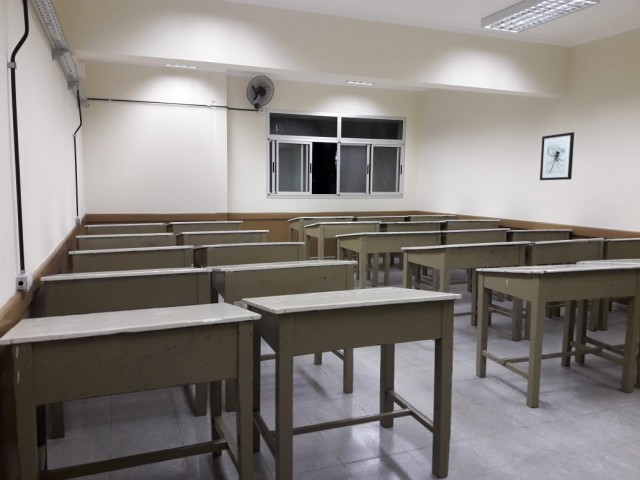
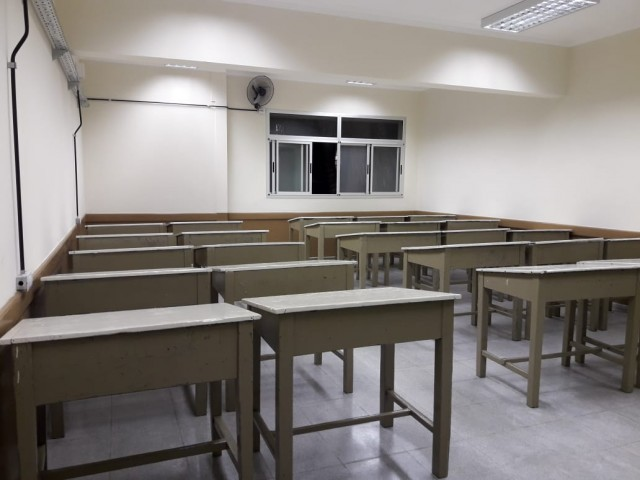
- wall art (556, 157)
